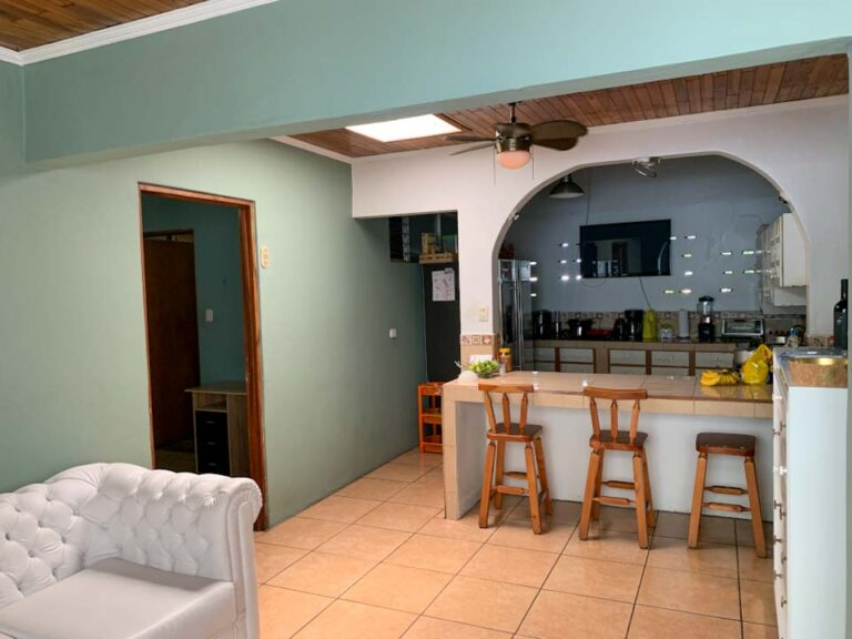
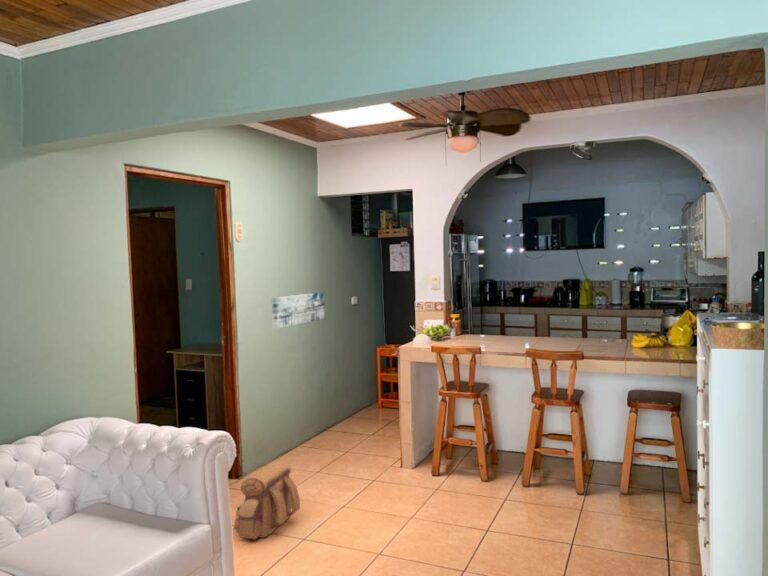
+ backpack (266, 497)
+ wall art (300, 309)
